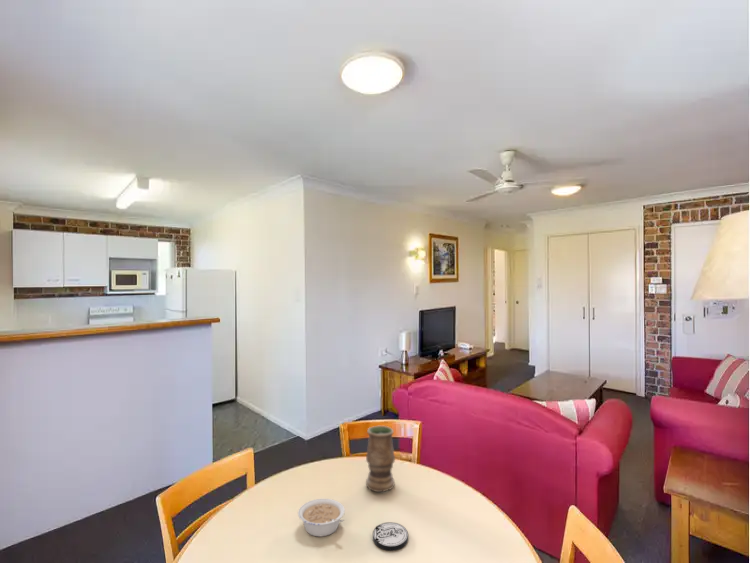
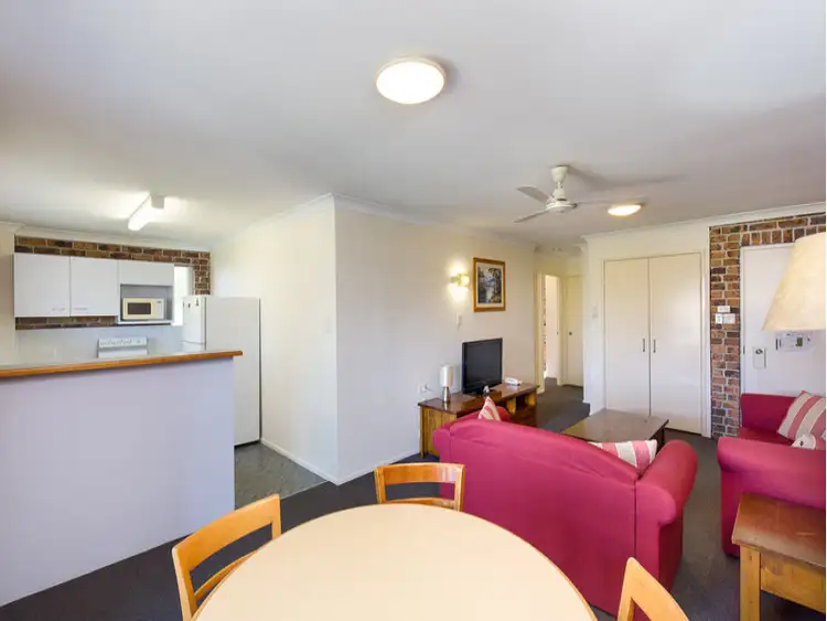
- coaster (390, 535)
- vase (380, 457)
- legume (323, 517)
